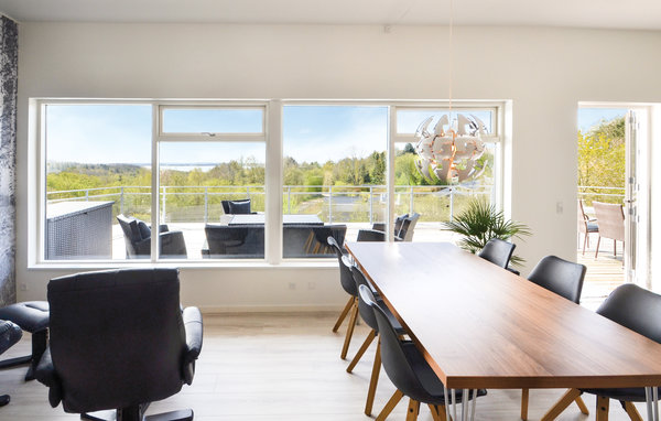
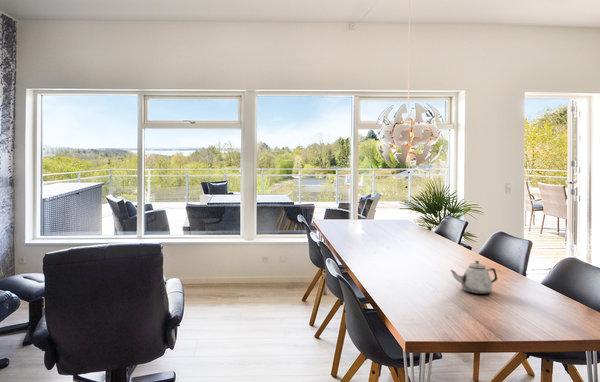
+ teapot (473, 275)
